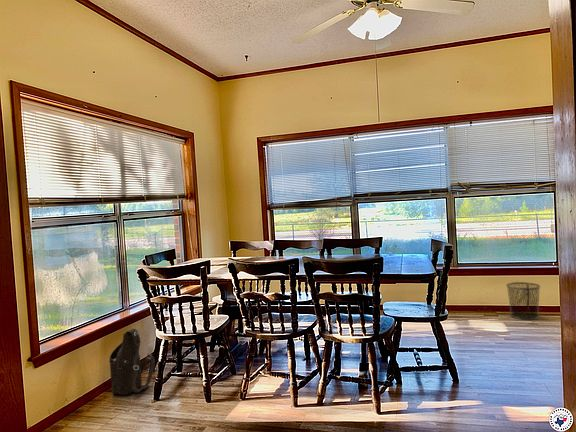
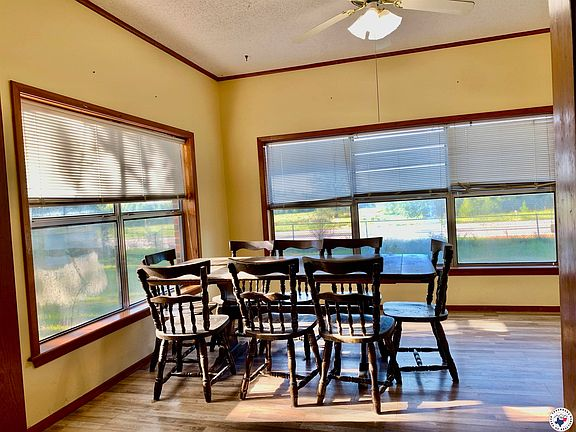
- shoulder bag (131, 359)
- waste bin (524, 300)
